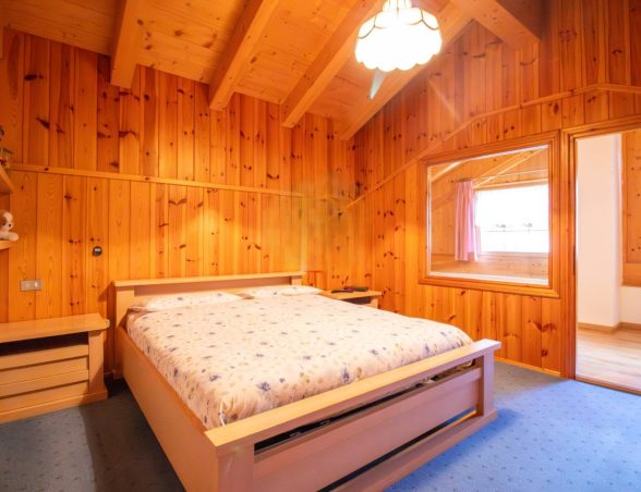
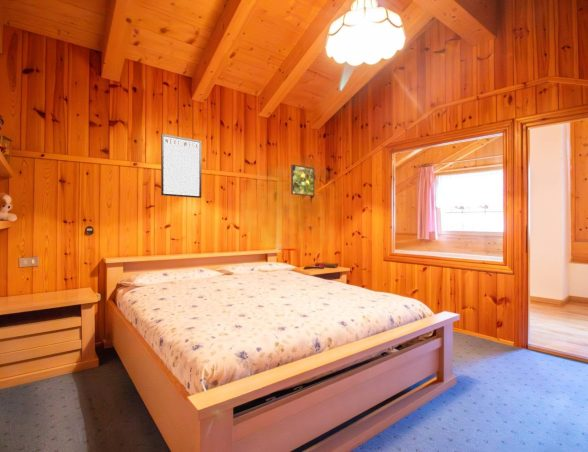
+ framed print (303, 180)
+ writing board (181, 167)
